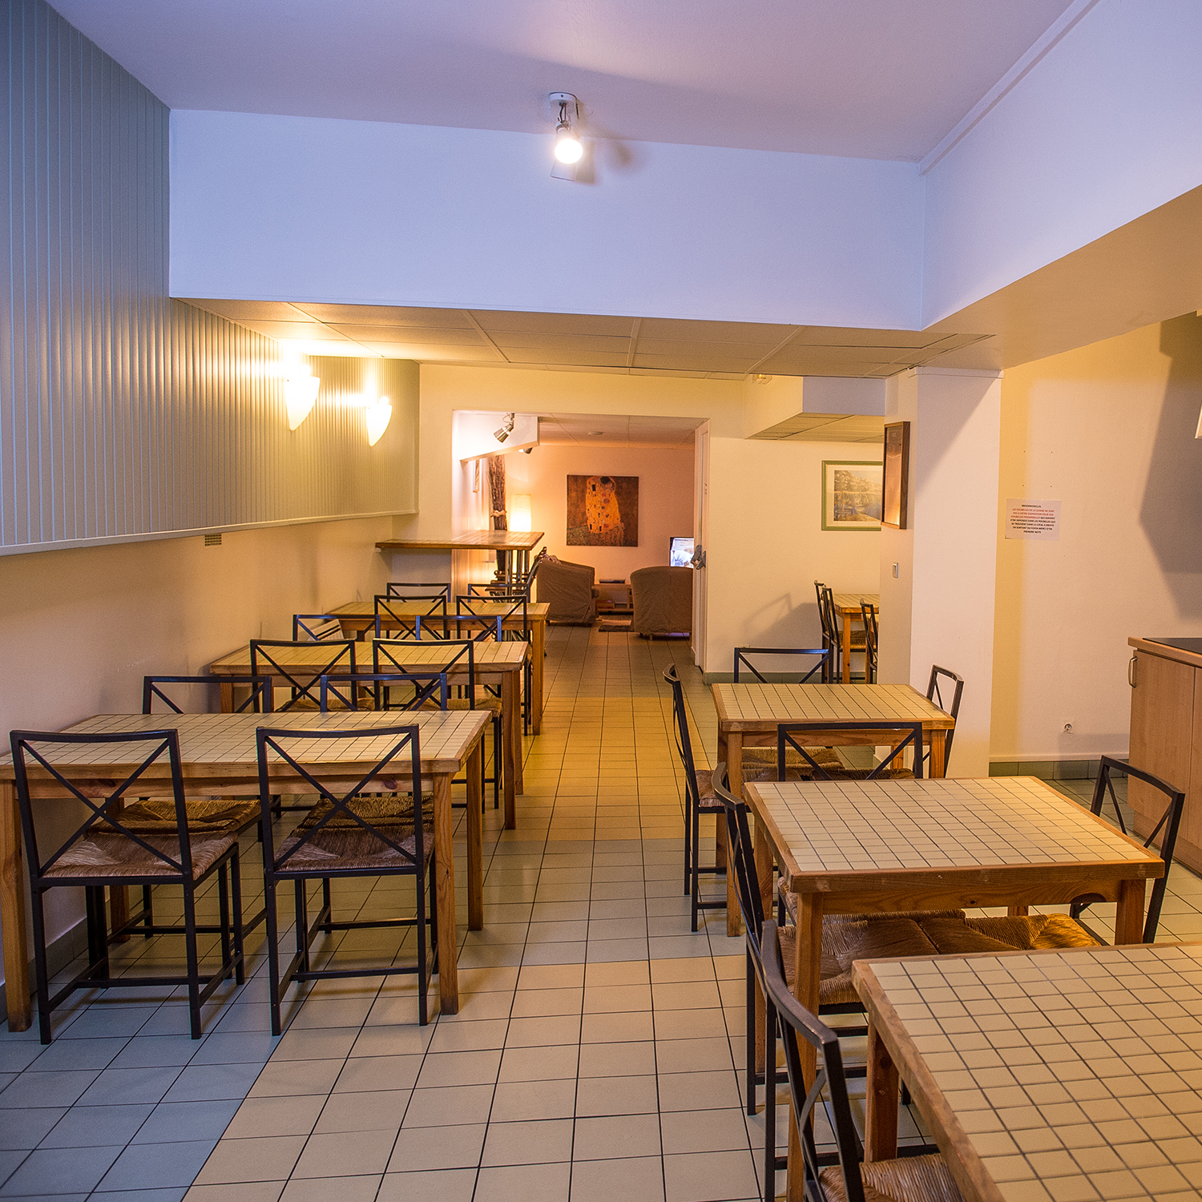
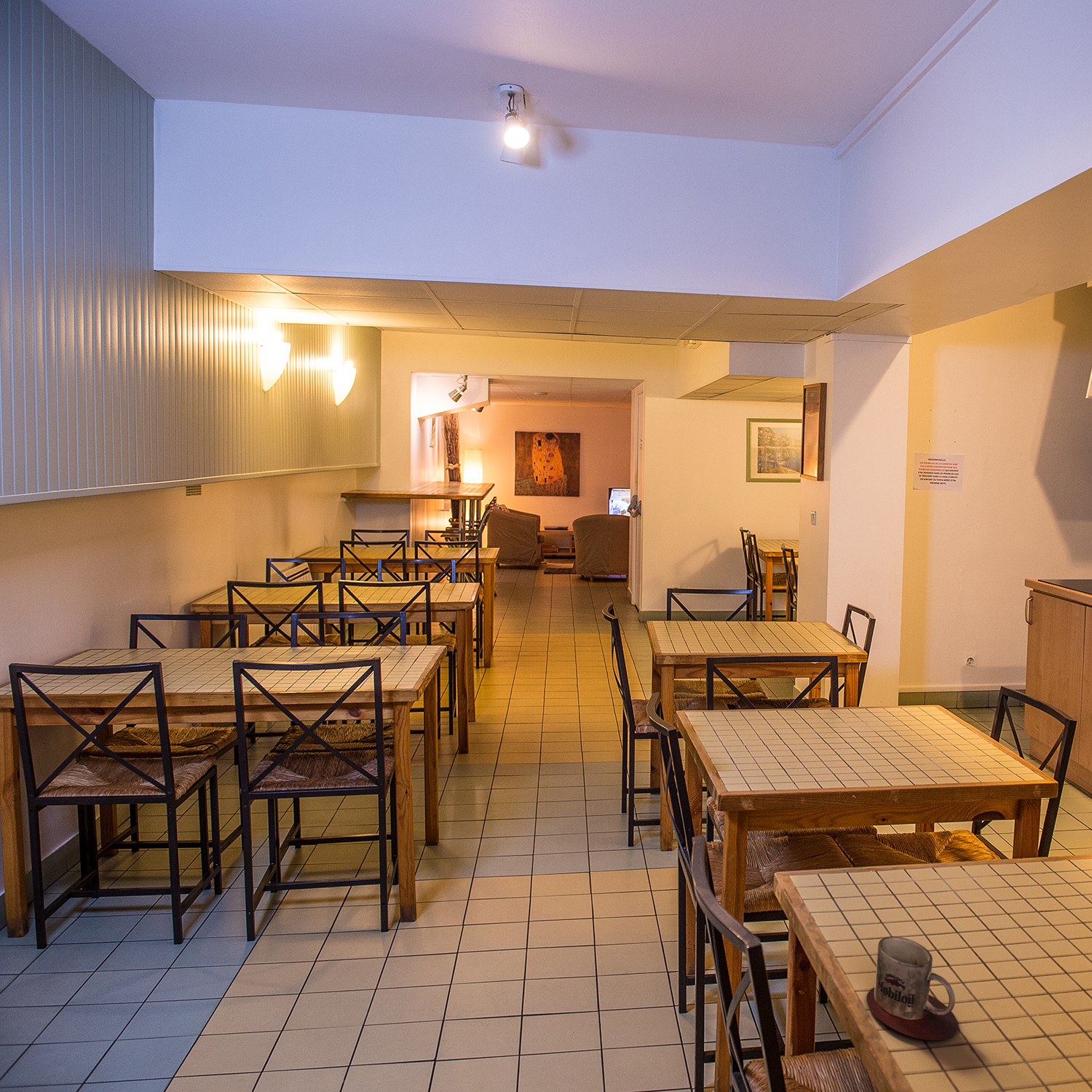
+ mug (912, 983)
